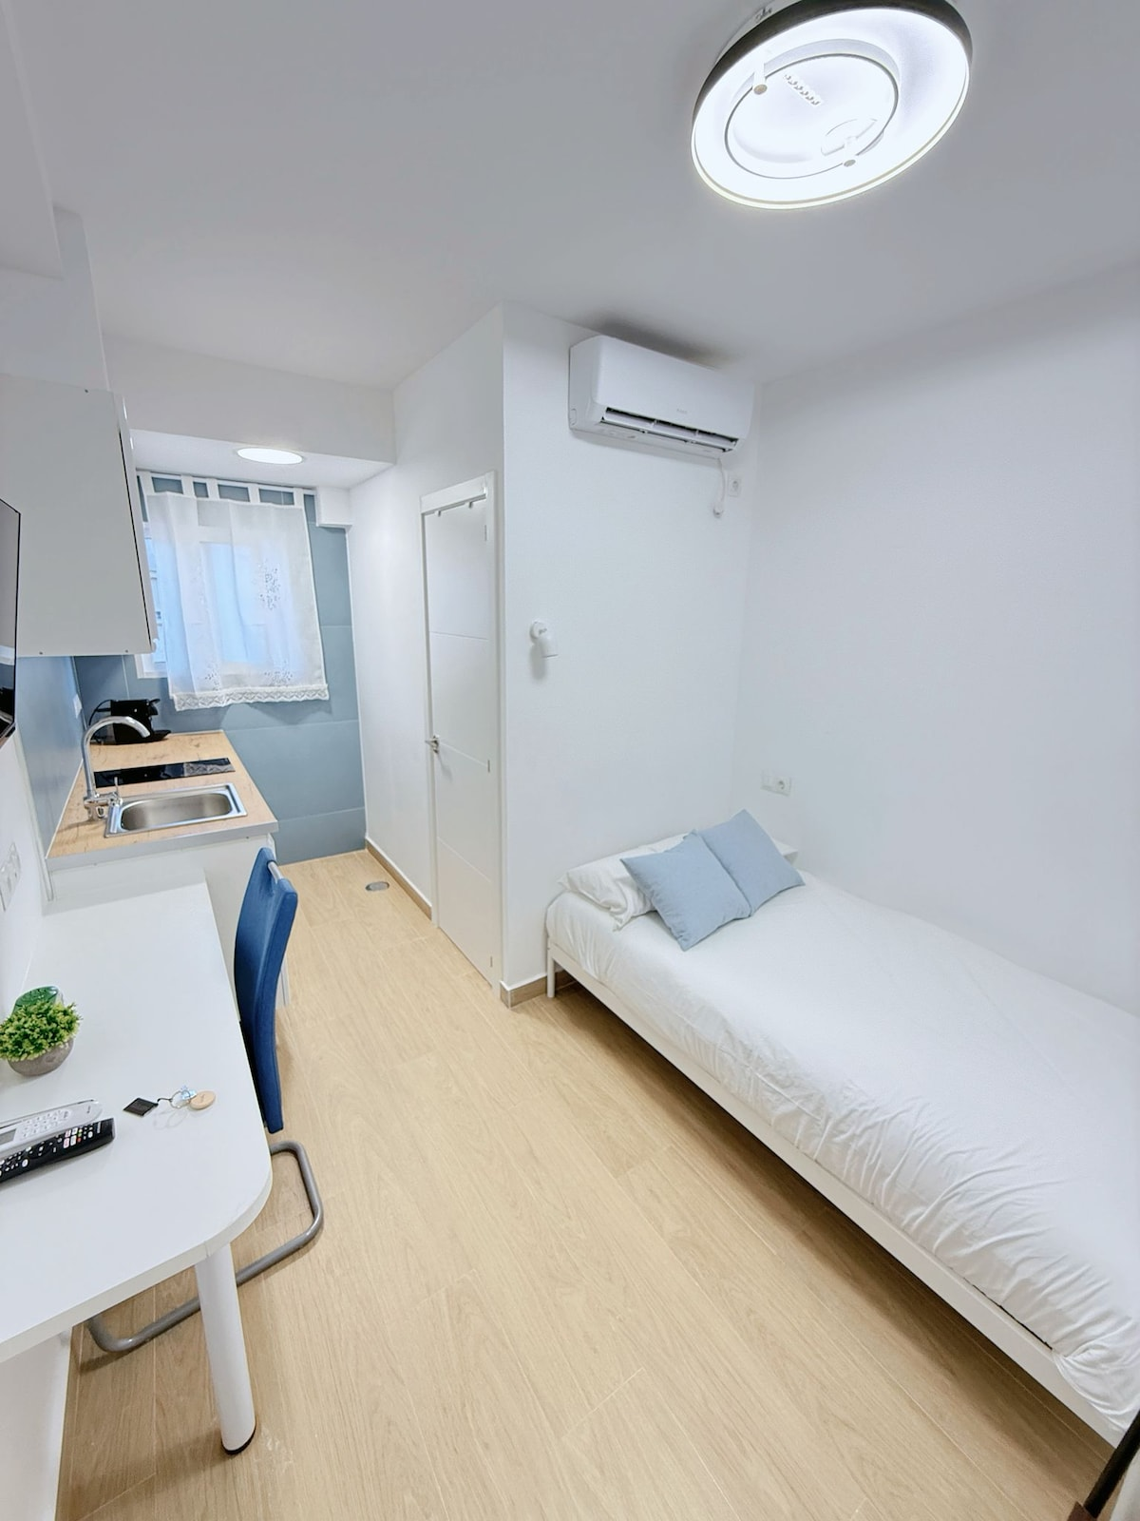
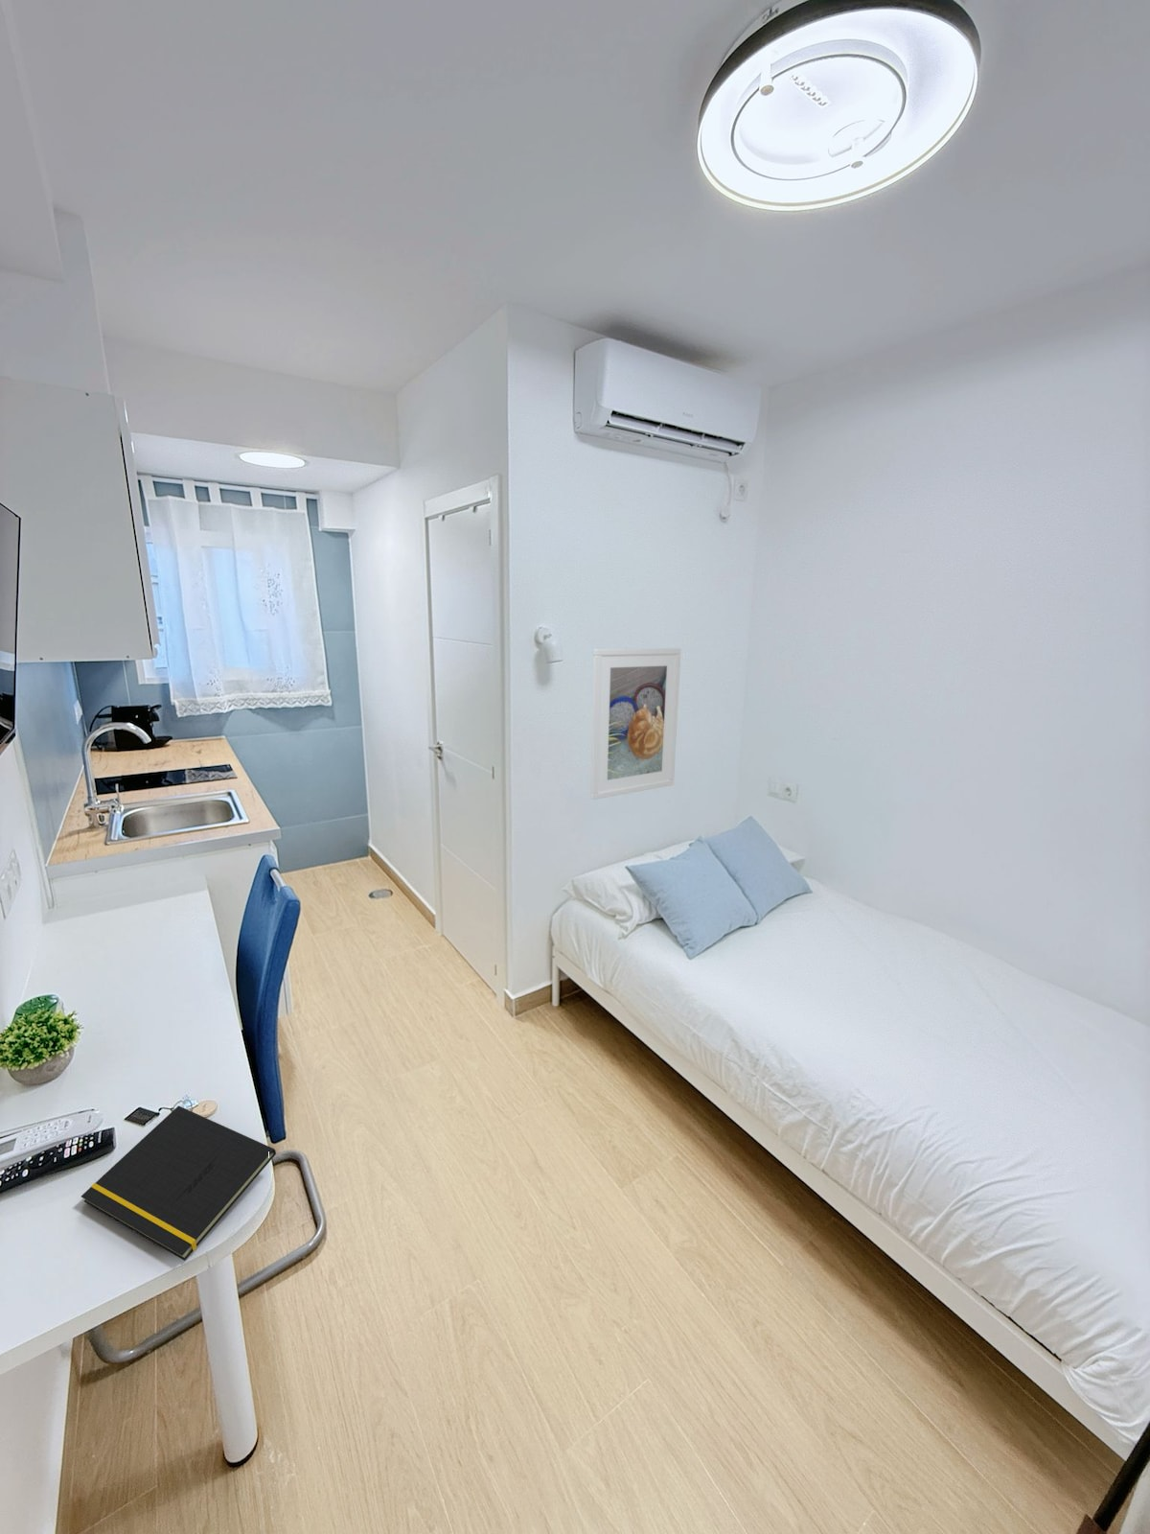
+ notepad (181, 1174)
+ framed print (637, 722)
